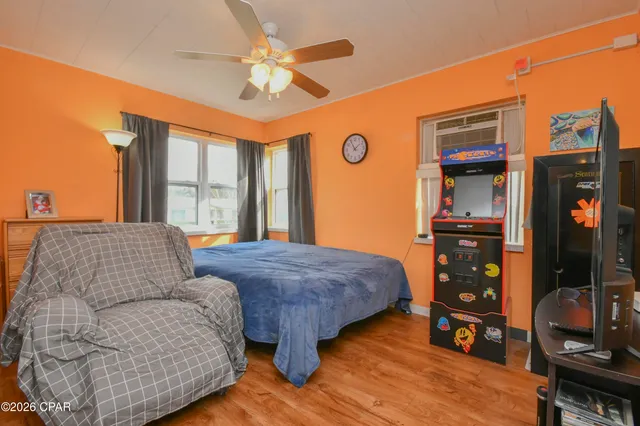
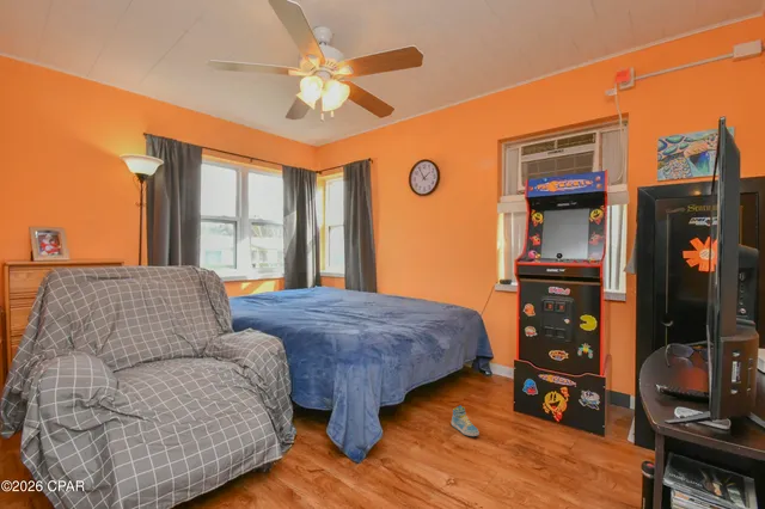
+ sneaker (464, 419)
